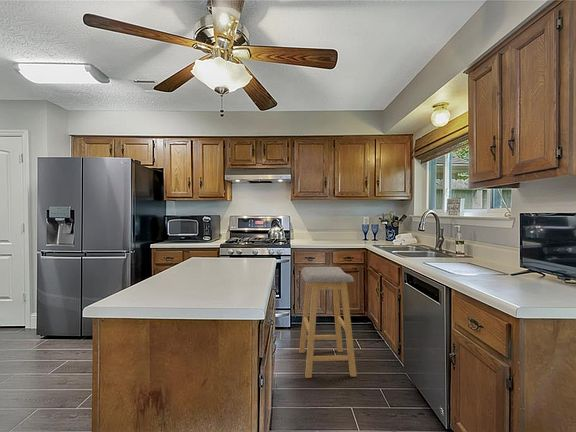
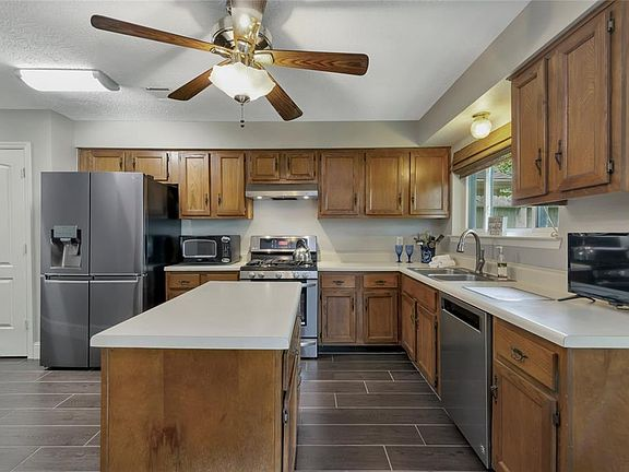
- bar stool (334, 314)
